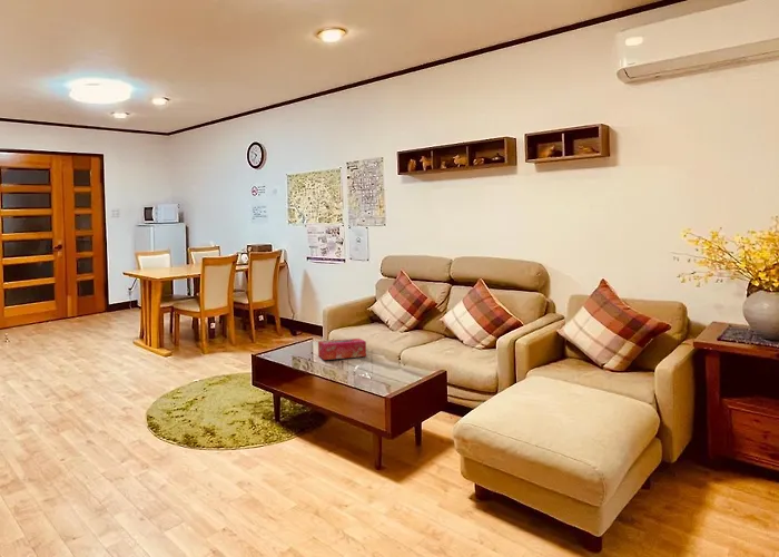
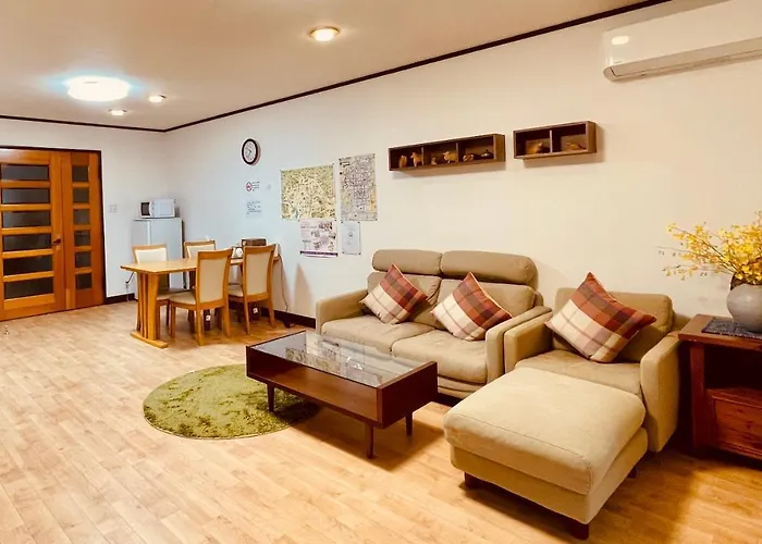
- tissue box (342, 349)
